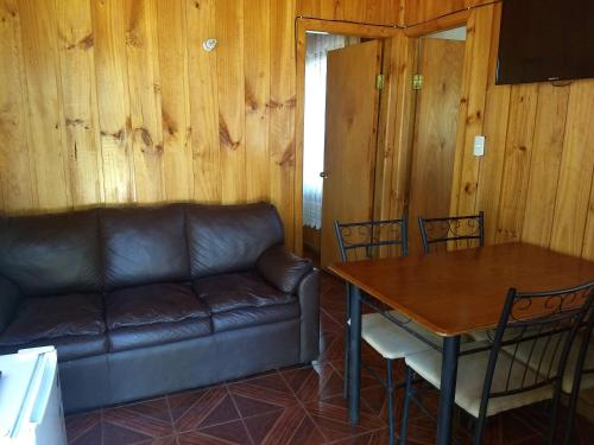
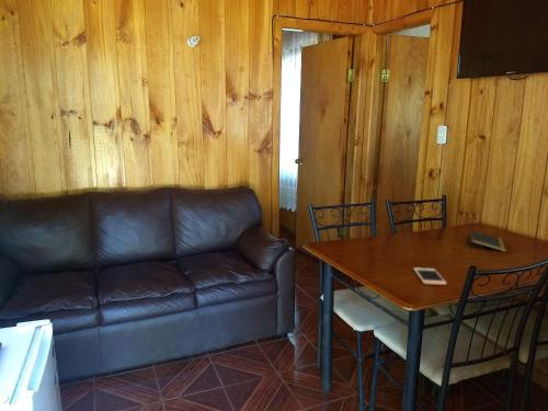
+ notepad (487, 240)
+ cell phone (429, 275)
